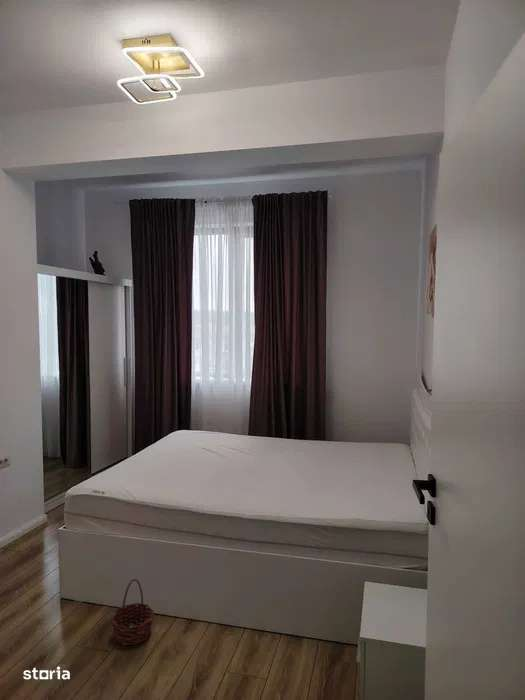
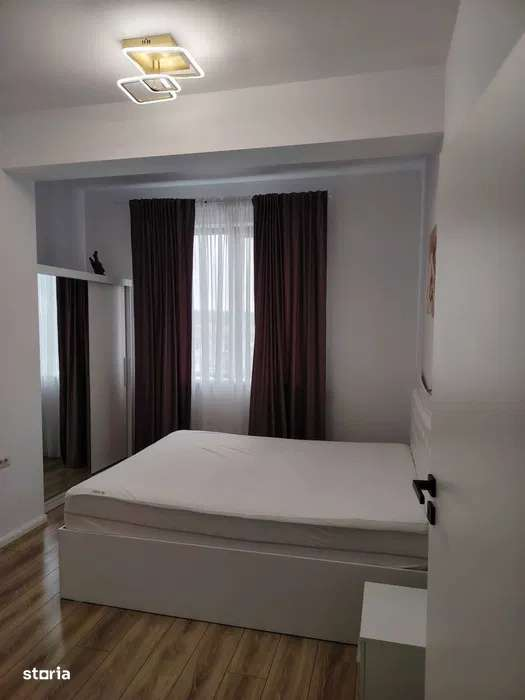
- basket (132, 607)
